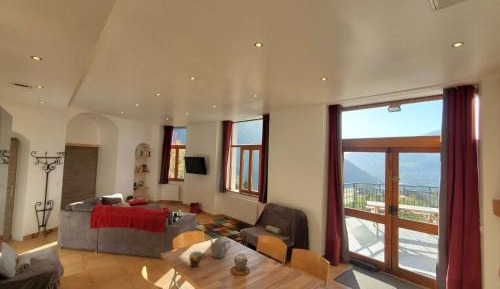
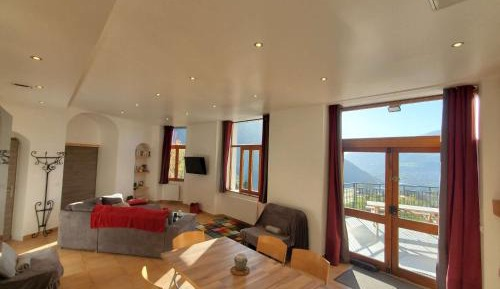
- cup (196, 259)
- teapot (219, 246)
